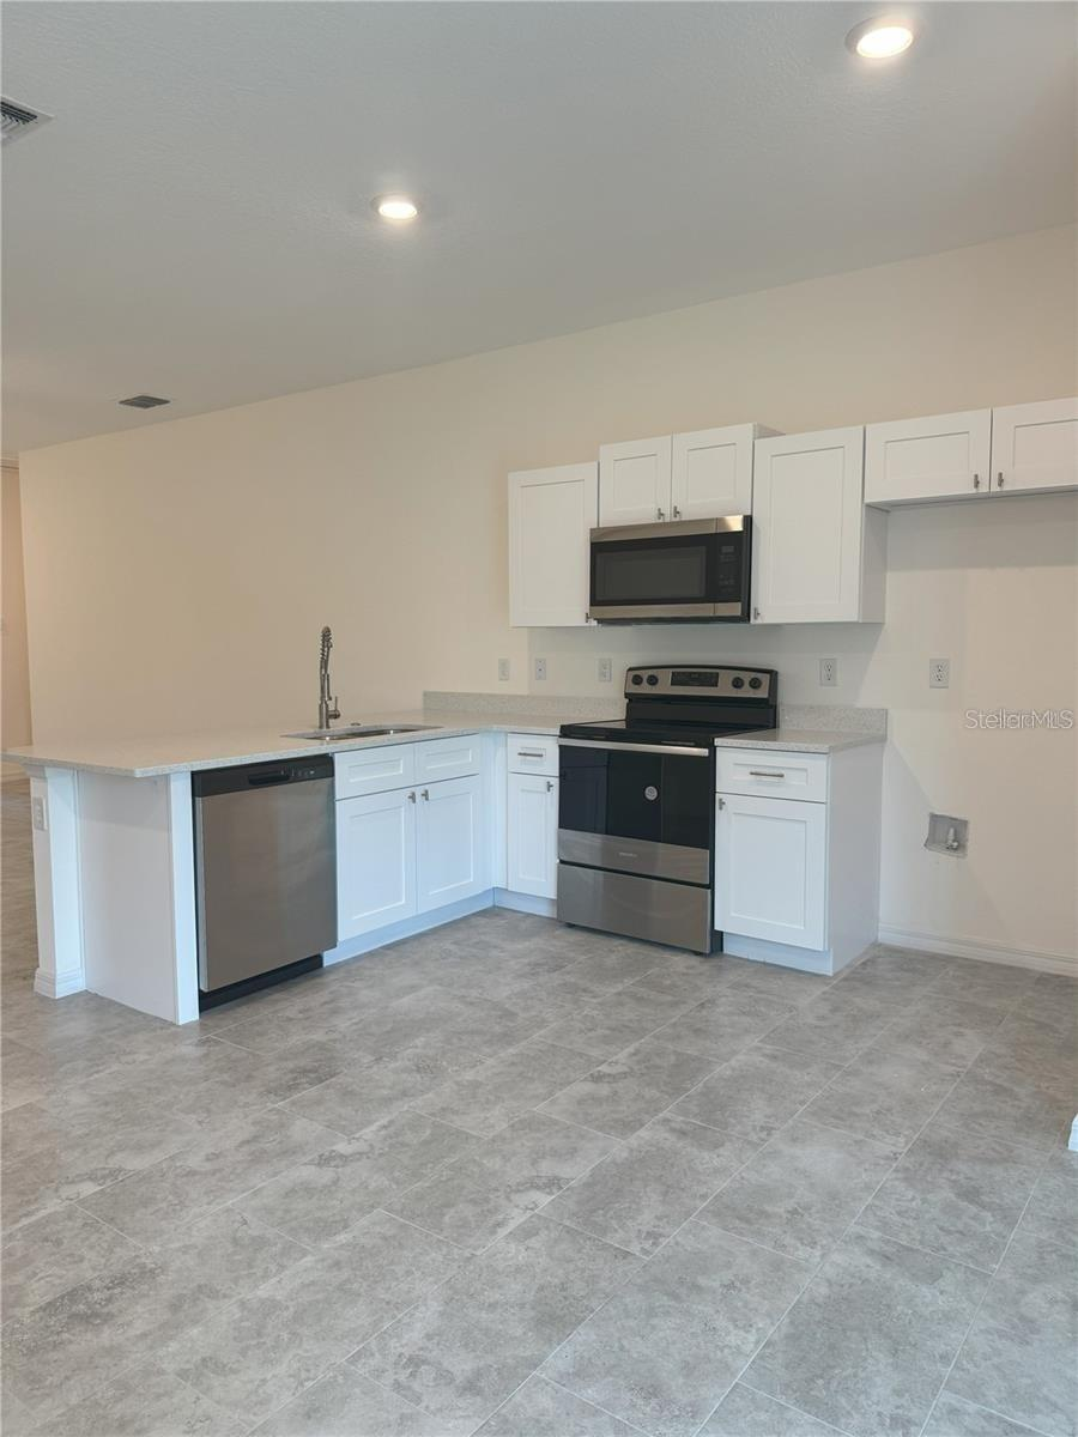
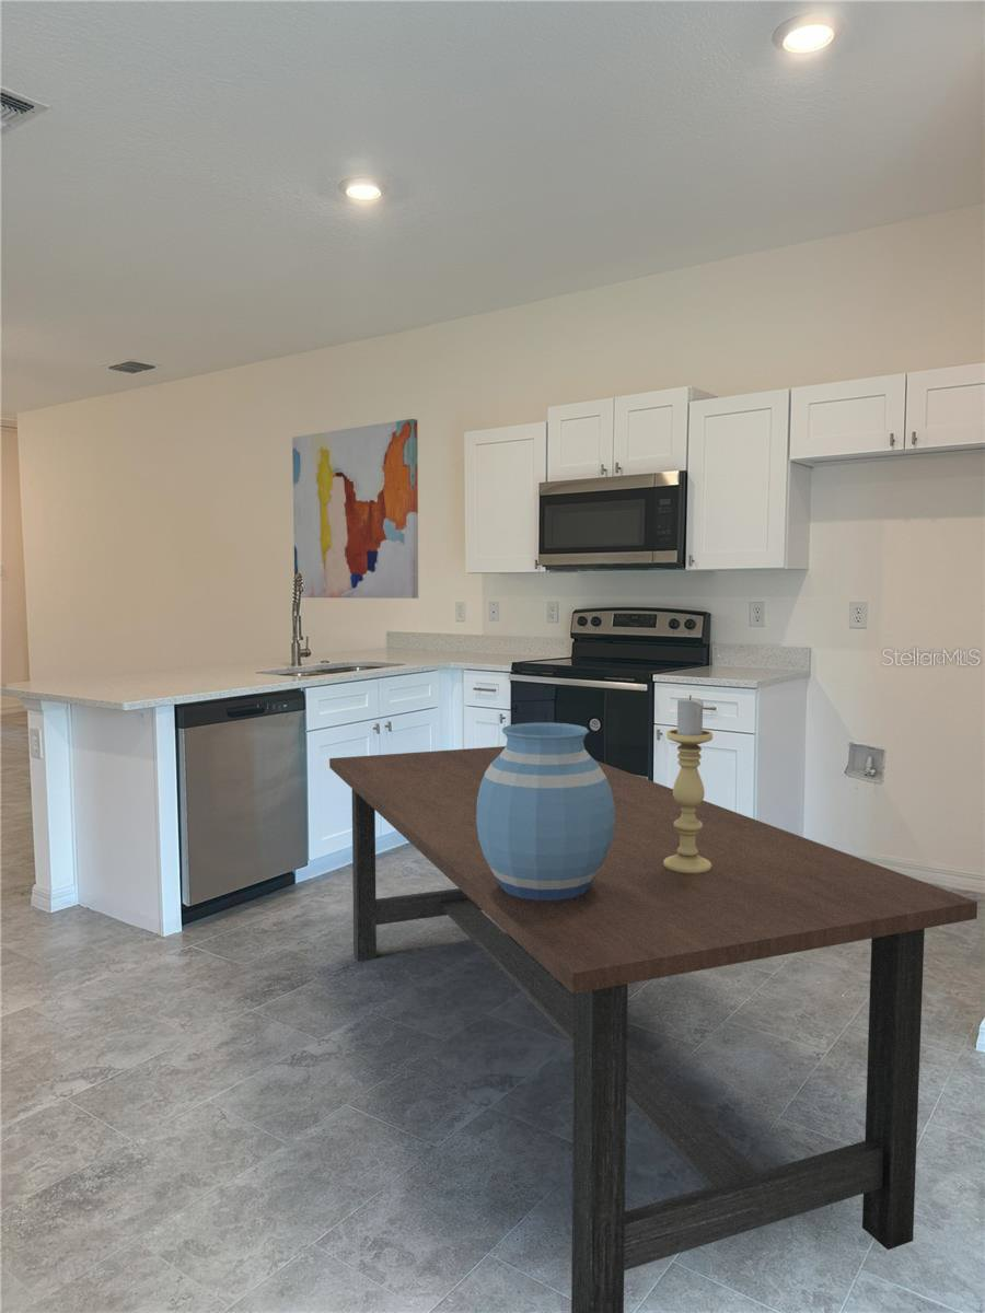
+ dining table (555, 933)
+ wall art (352, 513)
+ candle holder (688, 780)
+ vase (544, 806)
